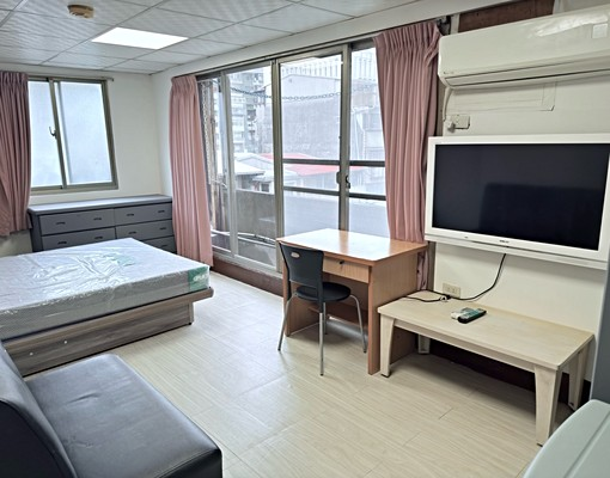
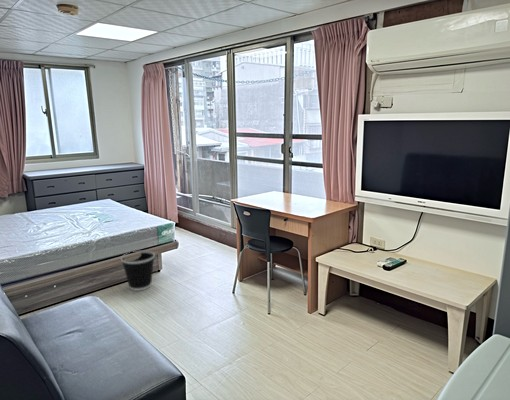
+ wastebasket (139, 271)
